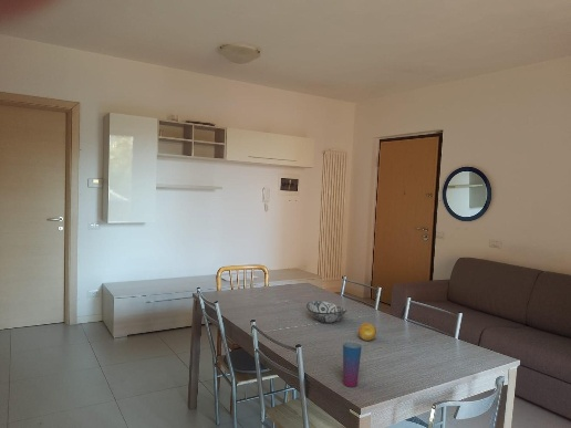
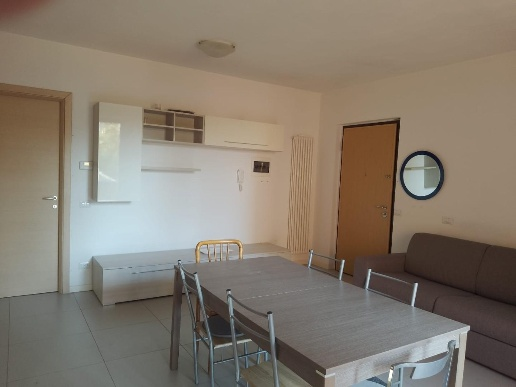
- cup (351, 364)
- fruit (366, 331)
- decorative bowl (325, 313)
